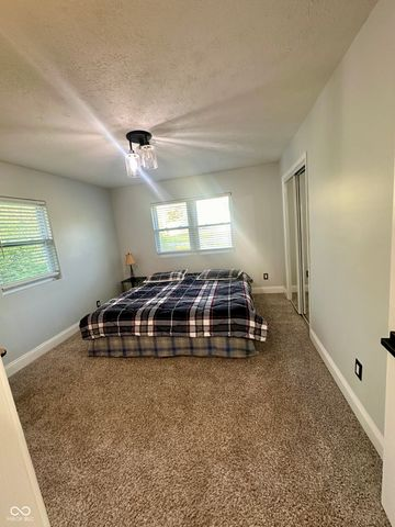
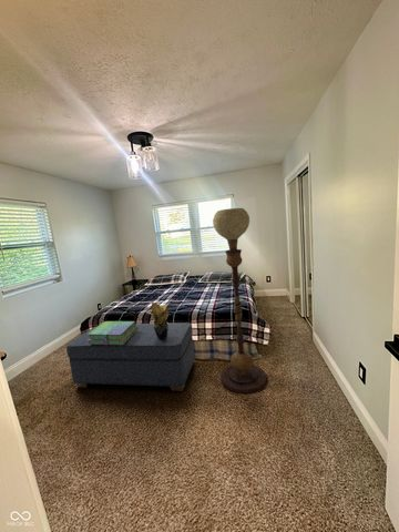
+ floor lamp (236, 297)
+ stack of books (113, 331)
+ ottoman (134, 352)
+ potted plant (161, 317)
